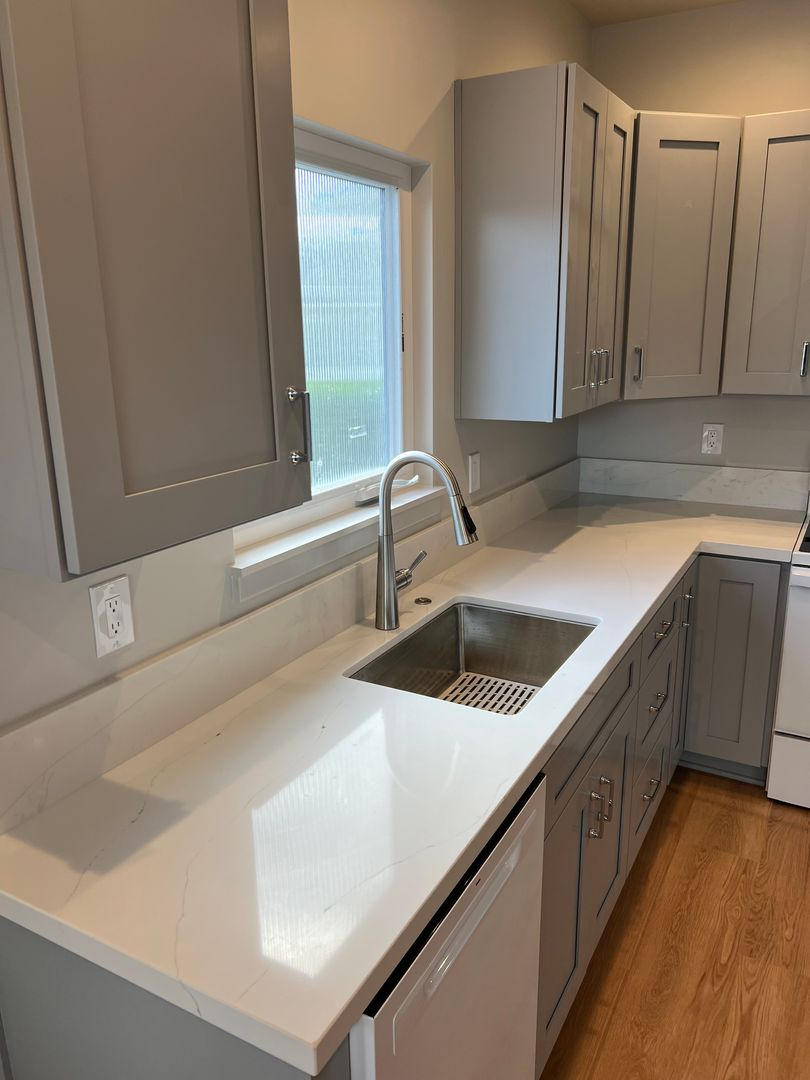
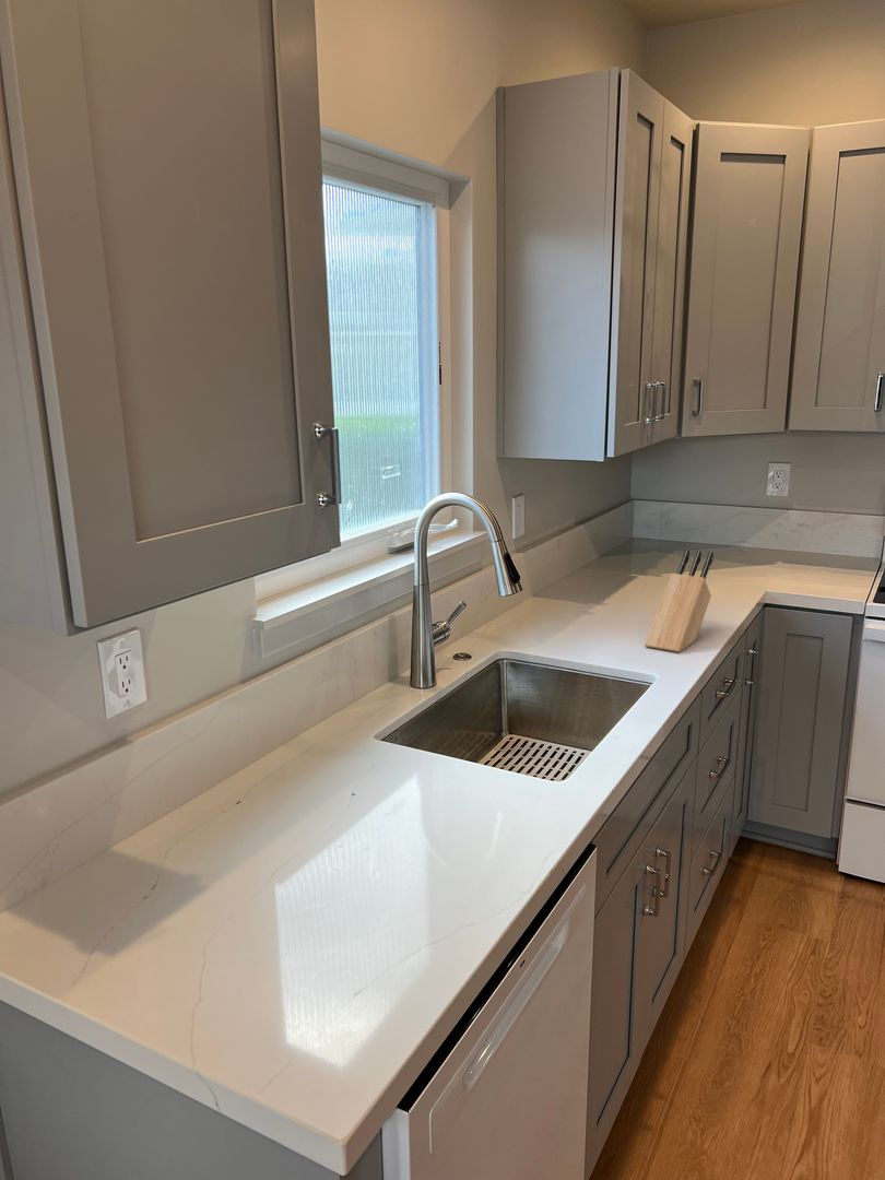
+ knife block (682, 598)
